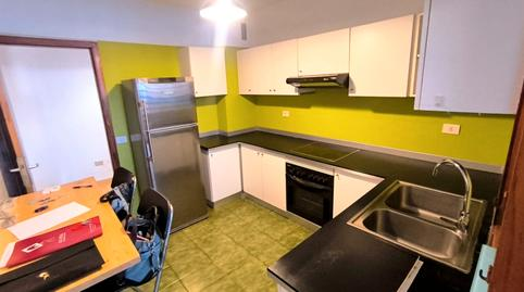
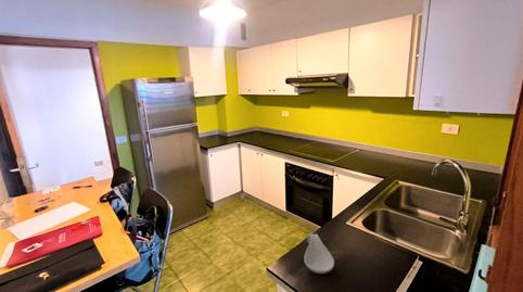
+ spoon rest (316, 251)
